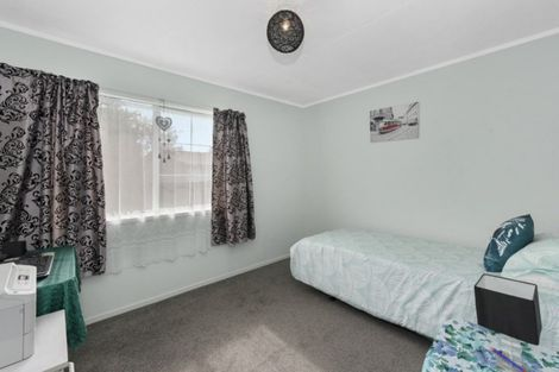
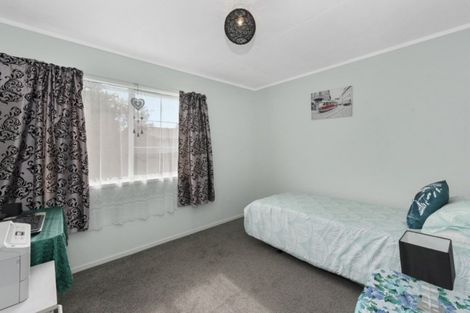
- pen (509, 360)
